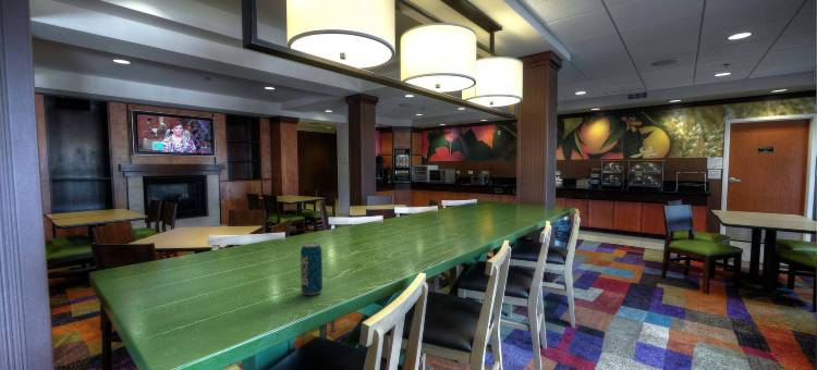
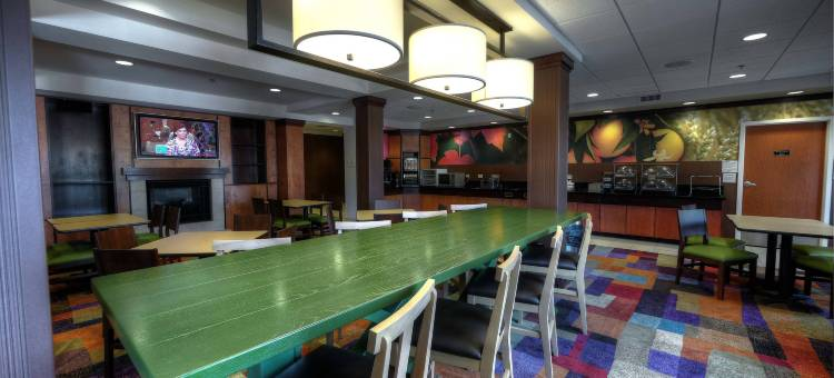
- beverage can (312, 268)
